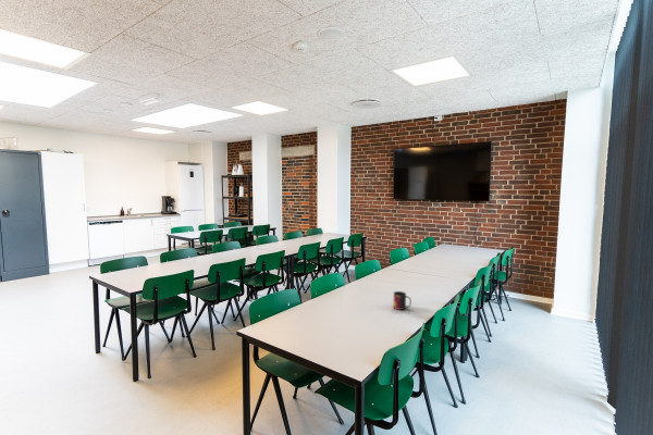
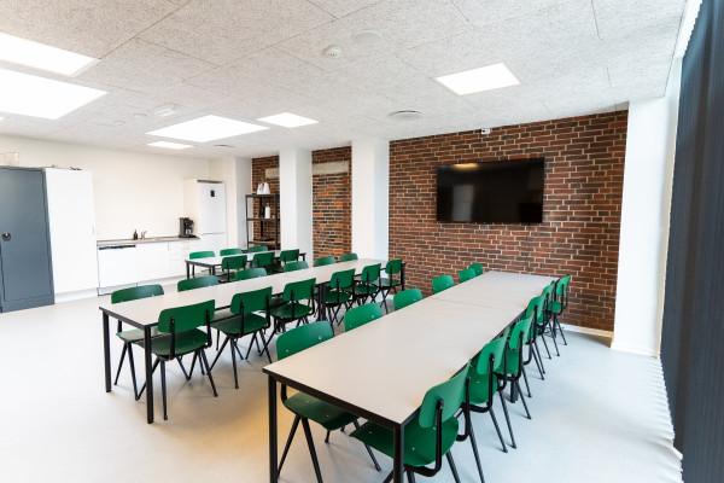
- mug (402, 300)
